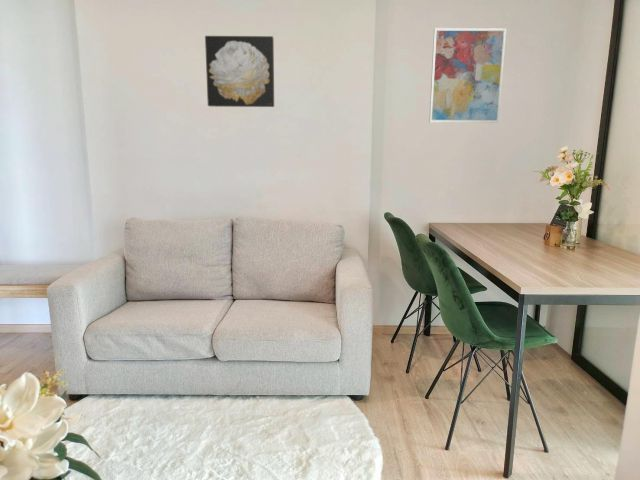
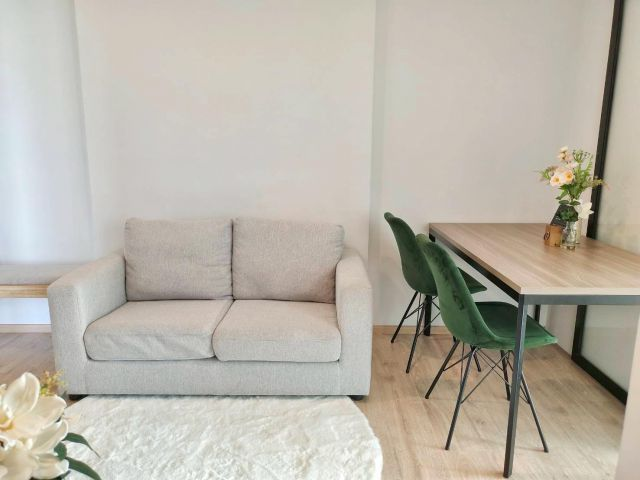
- wall art (240, 72)
- wall art (466, 76)
